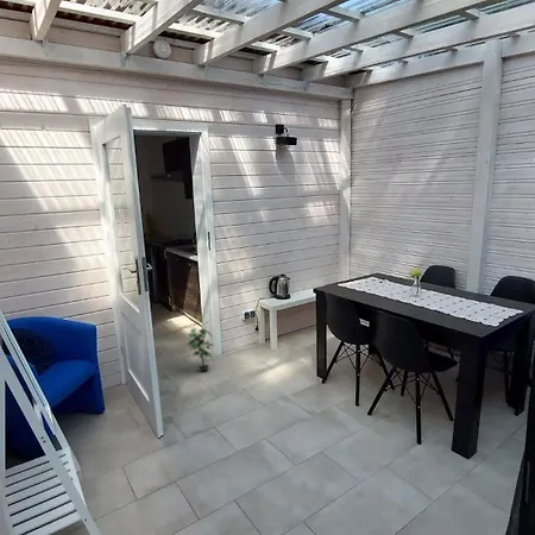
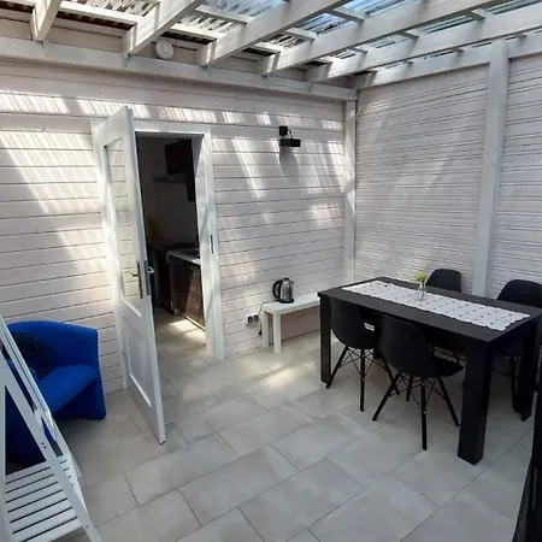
- potted plant (200, 347)
